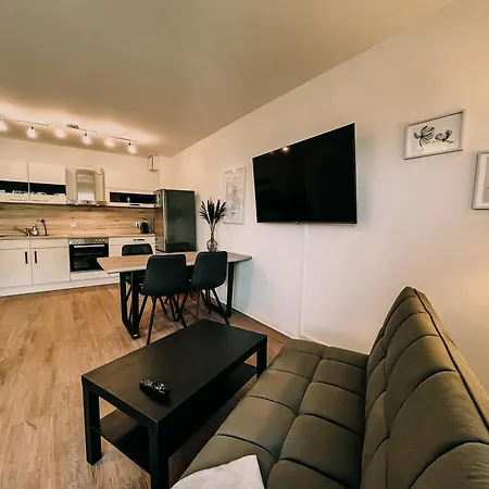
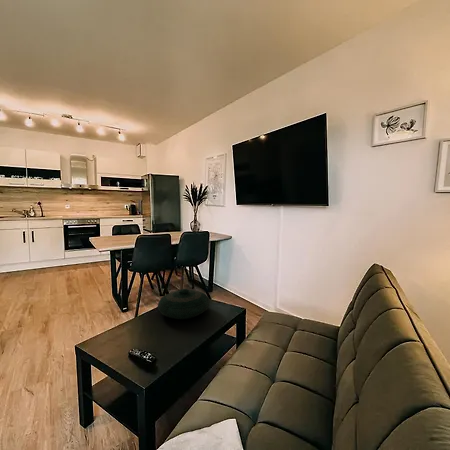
+ decorative bowl (184, 301)
